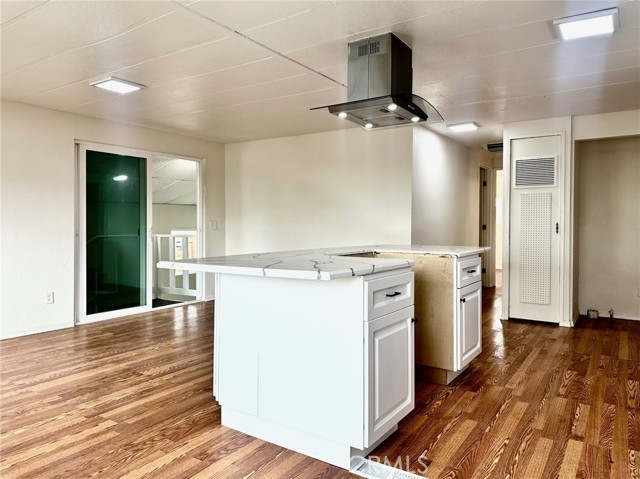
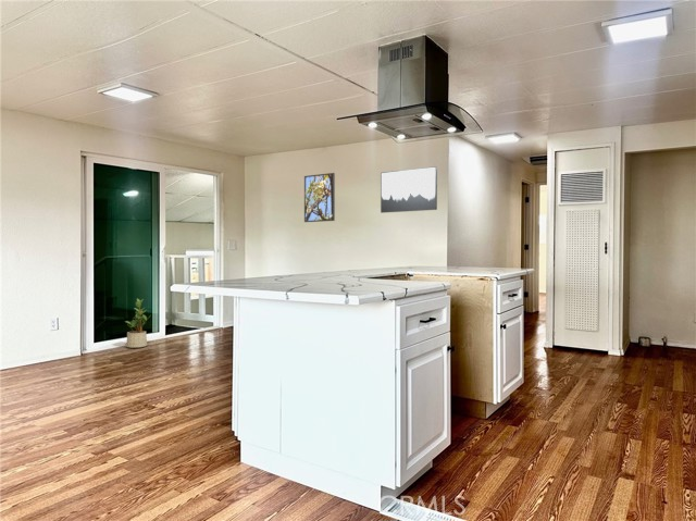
+ wall art (408, 190)
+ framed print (319, 198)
+ potted plant (136, 322)
